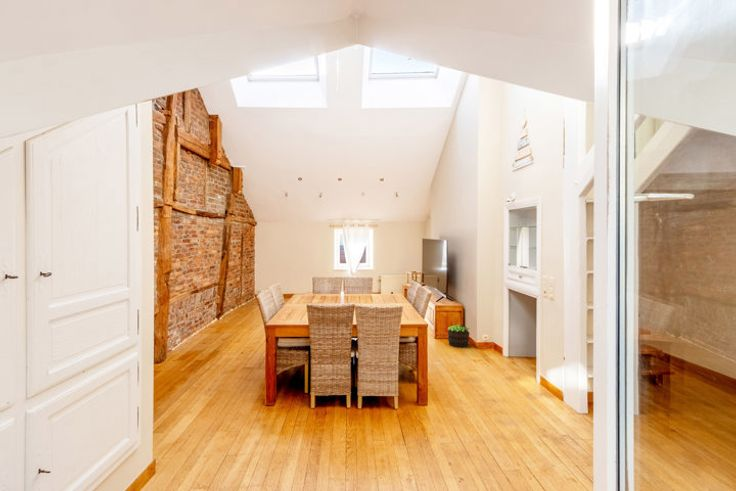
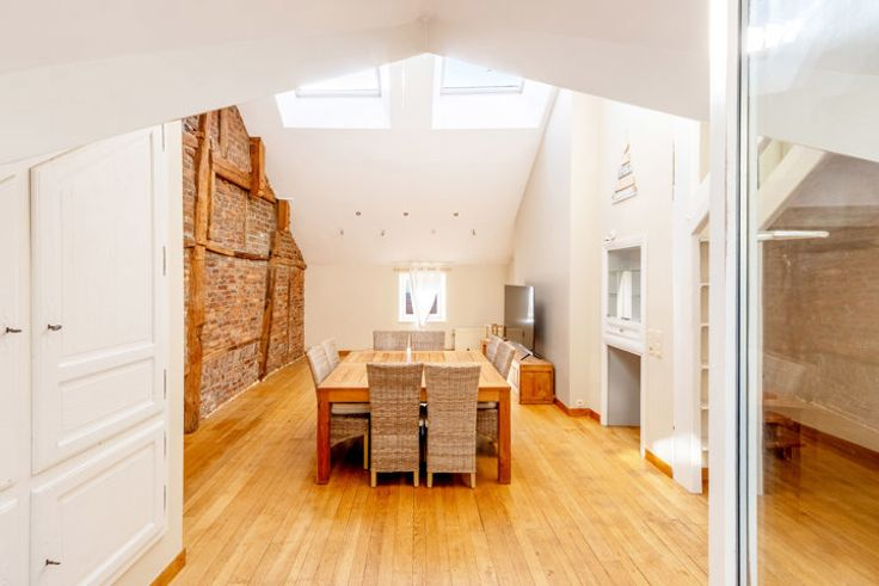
- potted plant (458, 334)
